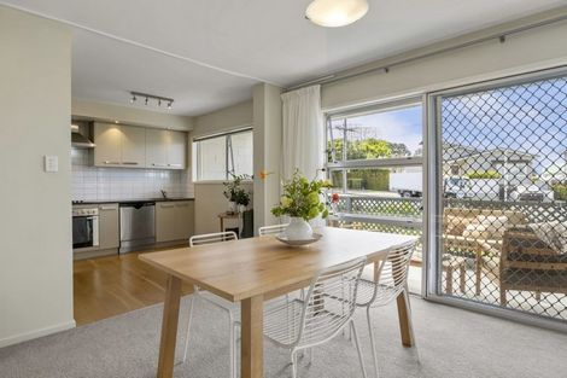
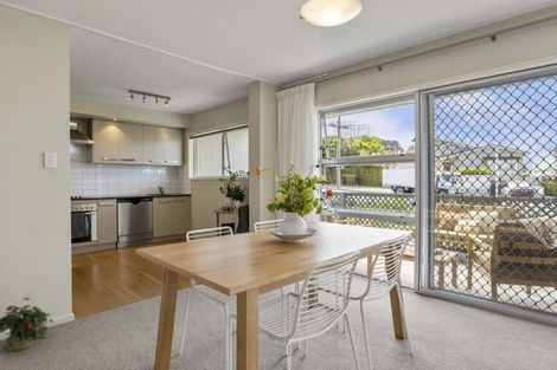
+ potted plant (26, 322)
